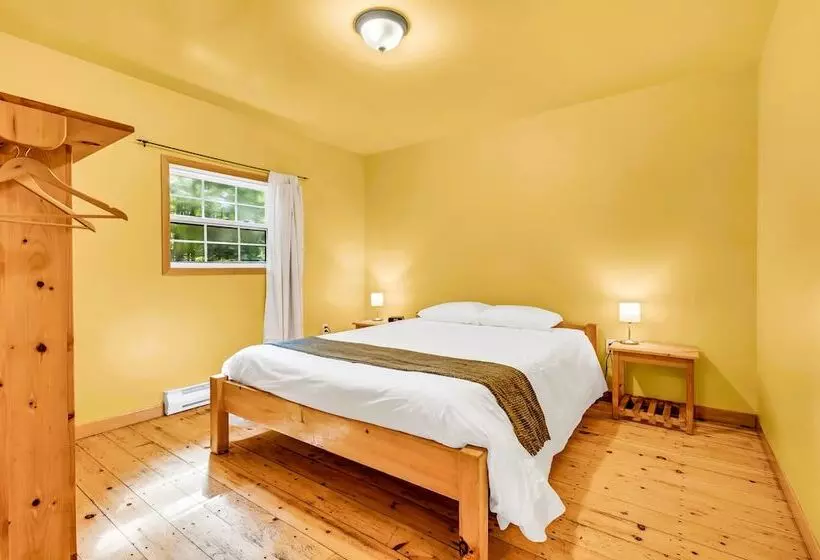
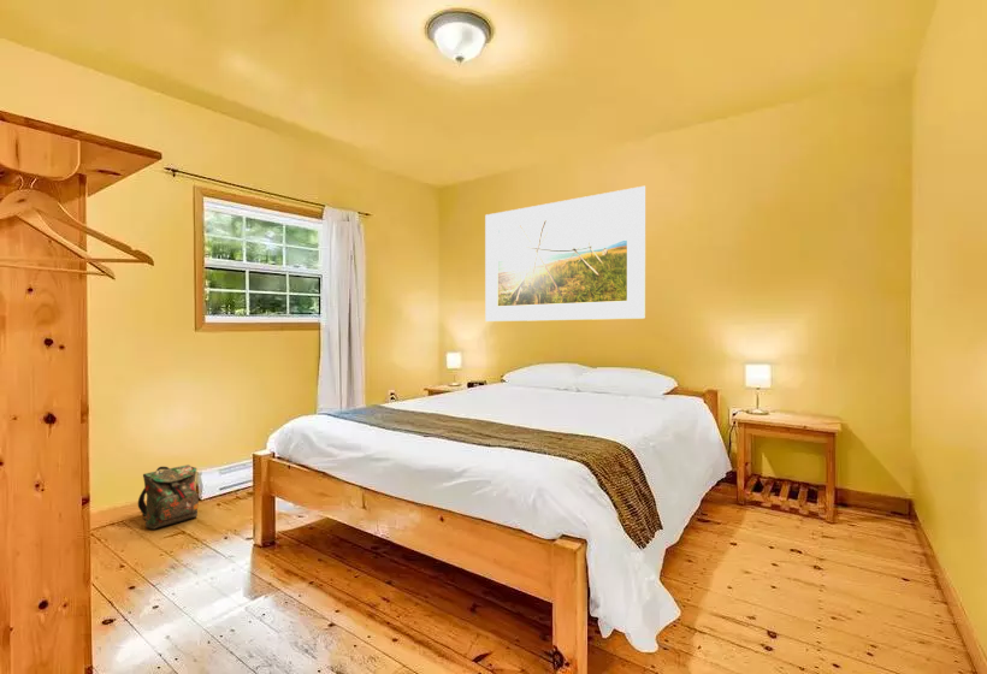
+ backpack (167, 492)
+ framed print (556, 261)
